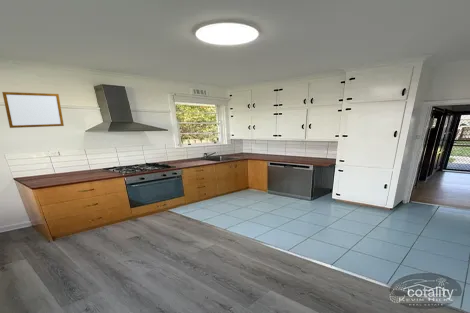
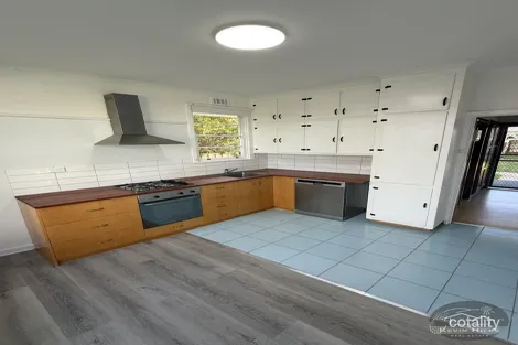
- writing board (35, 110)
